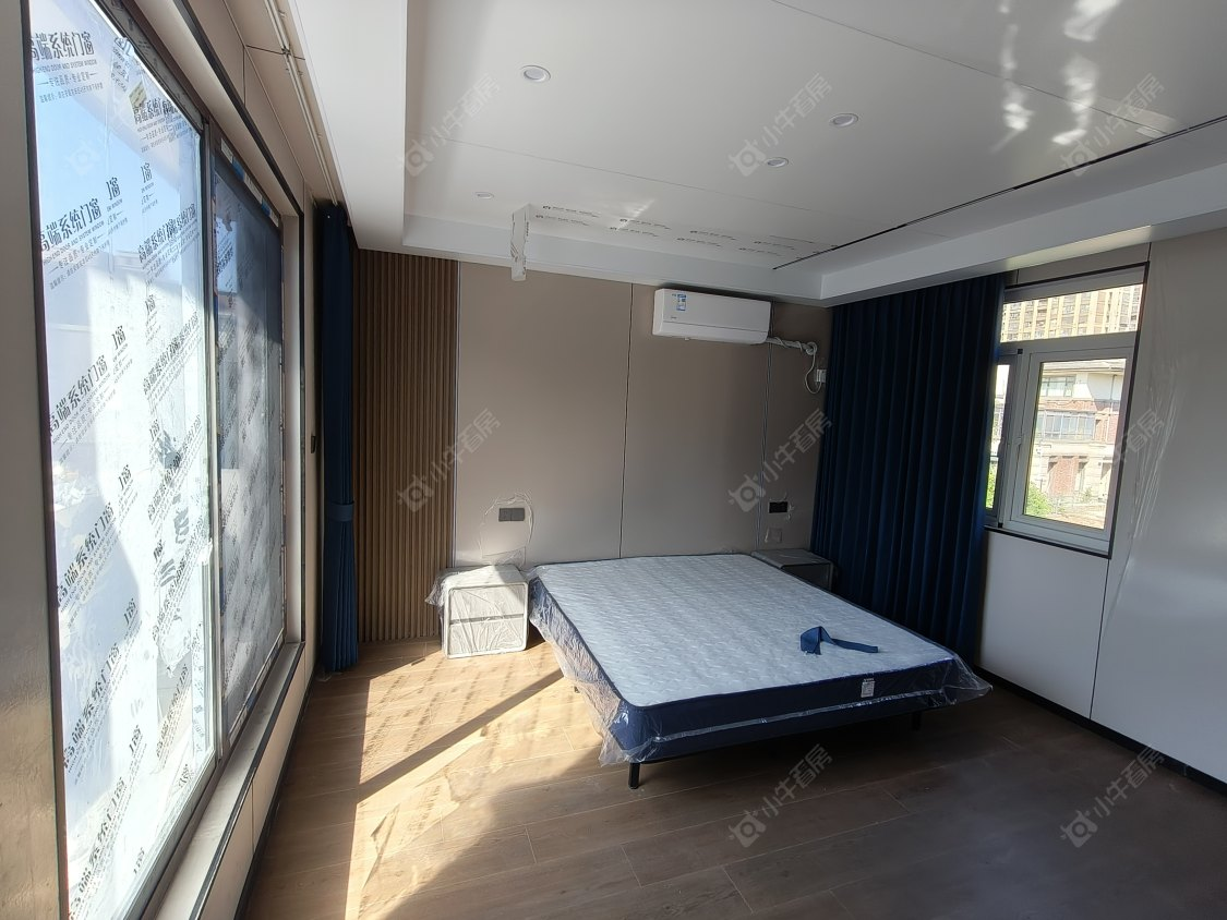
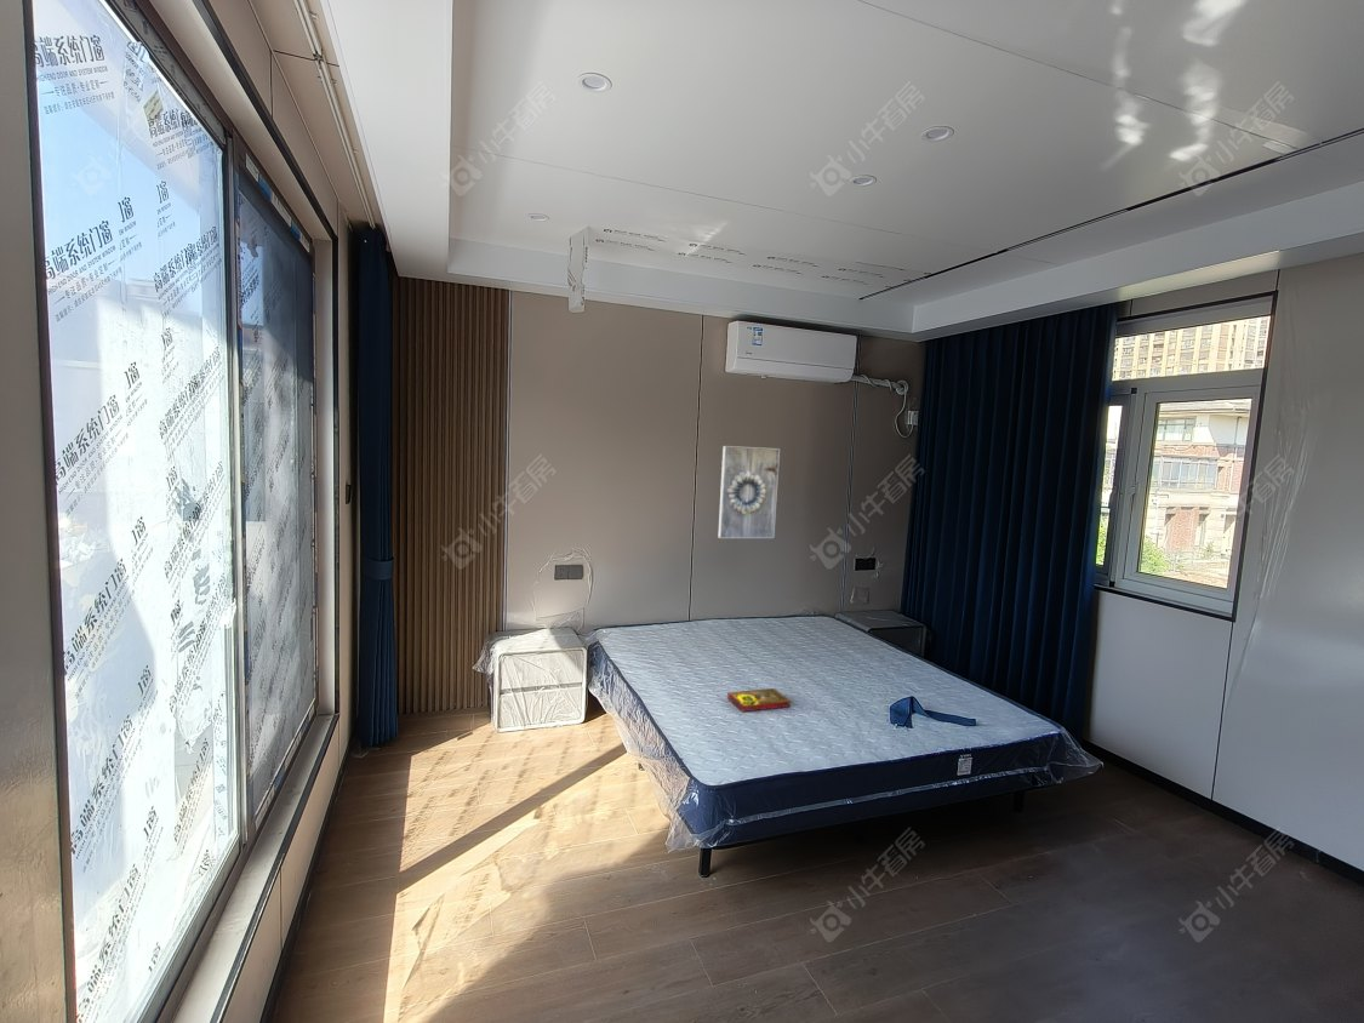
+ book (758, 699)
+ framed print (748, 492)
